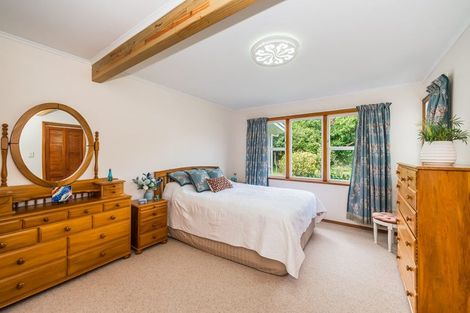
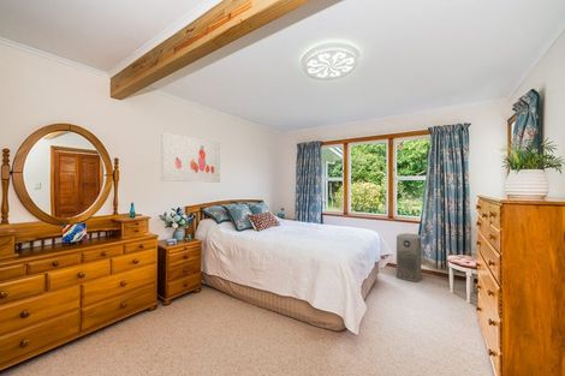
+ wall art (194, 160)
+ air purifier (409, 256)
